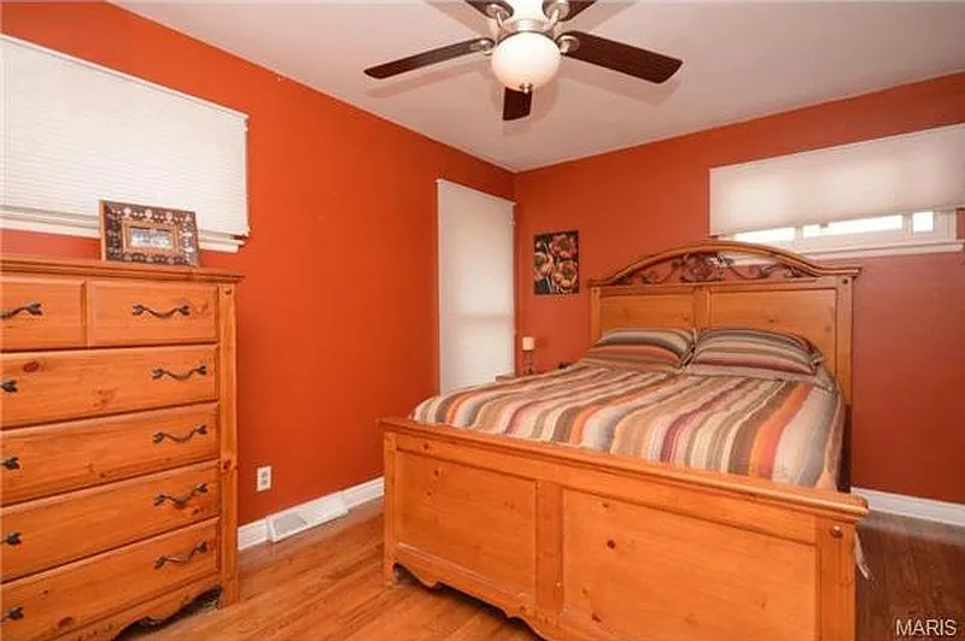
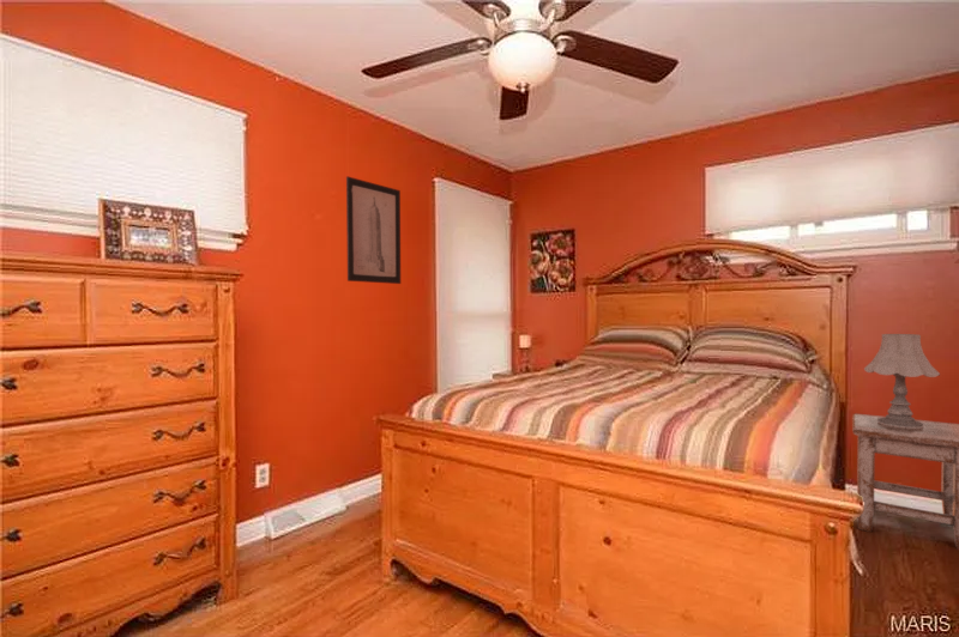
+ stool (904, 485)
+ wall art (374, 232)
+ table lamp (901, 378)
